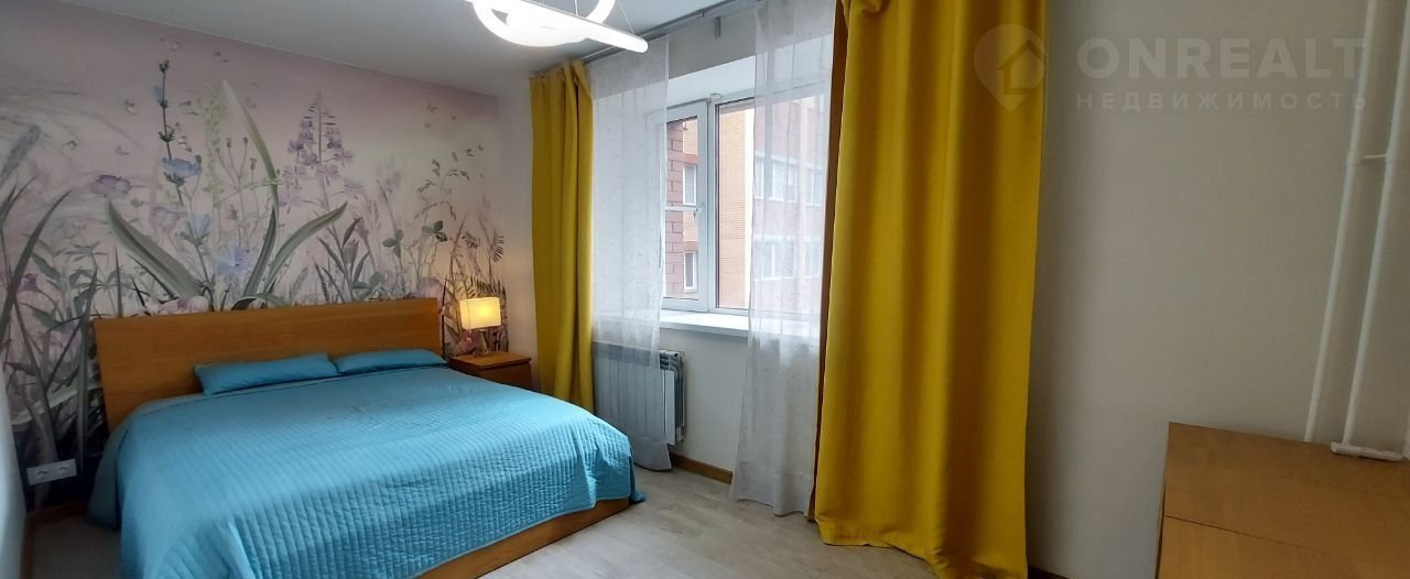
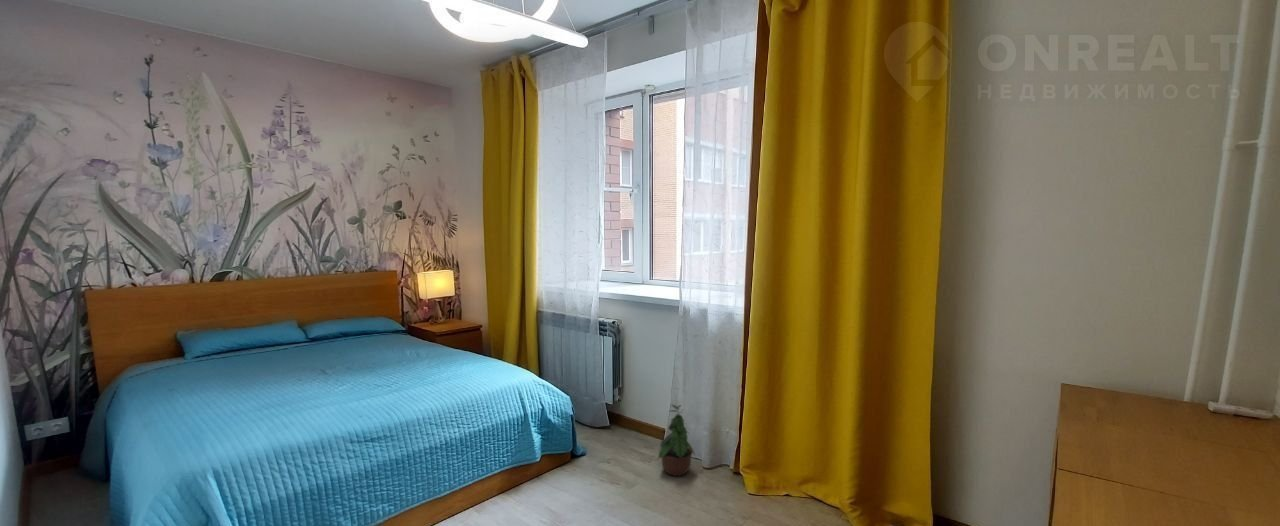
+ potted plant (676, 438)
